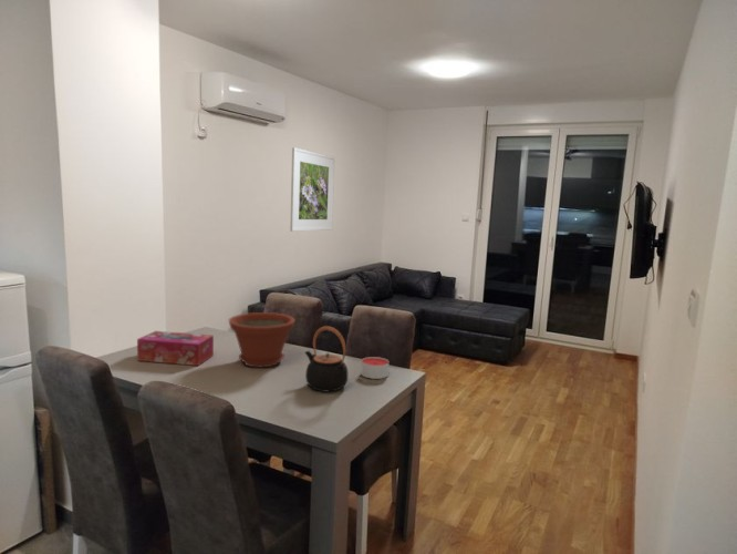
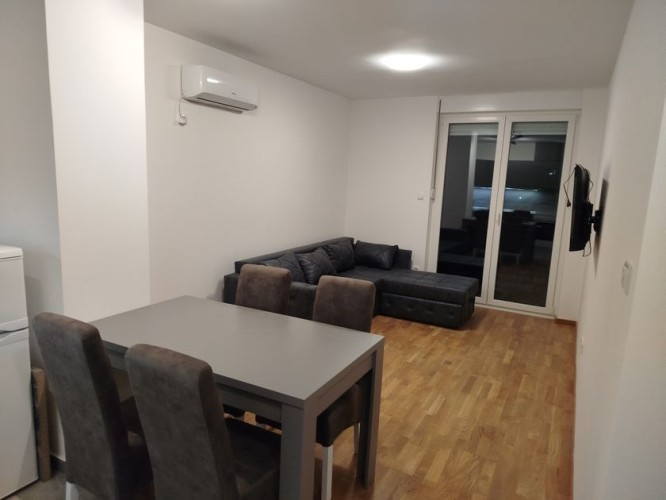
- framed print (313, 192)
- candle (374, 367)
- plant pot (261, 340)
- tissue box (176, 347)
- teapot (324, 355)
